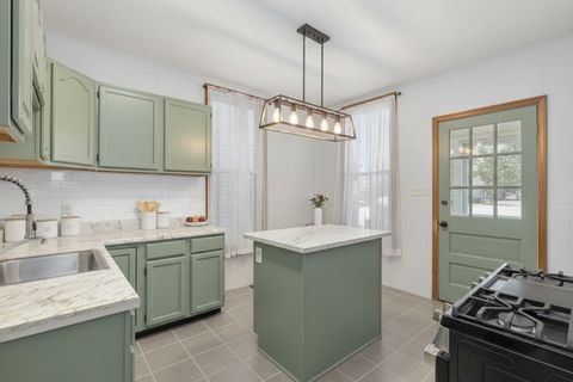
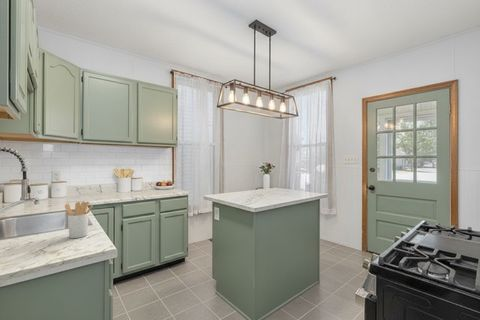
+ utensil holder (79, 218)
